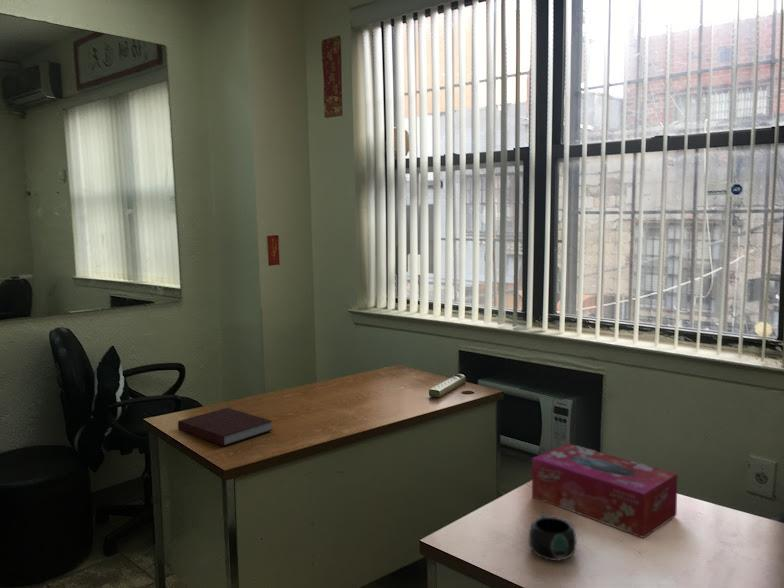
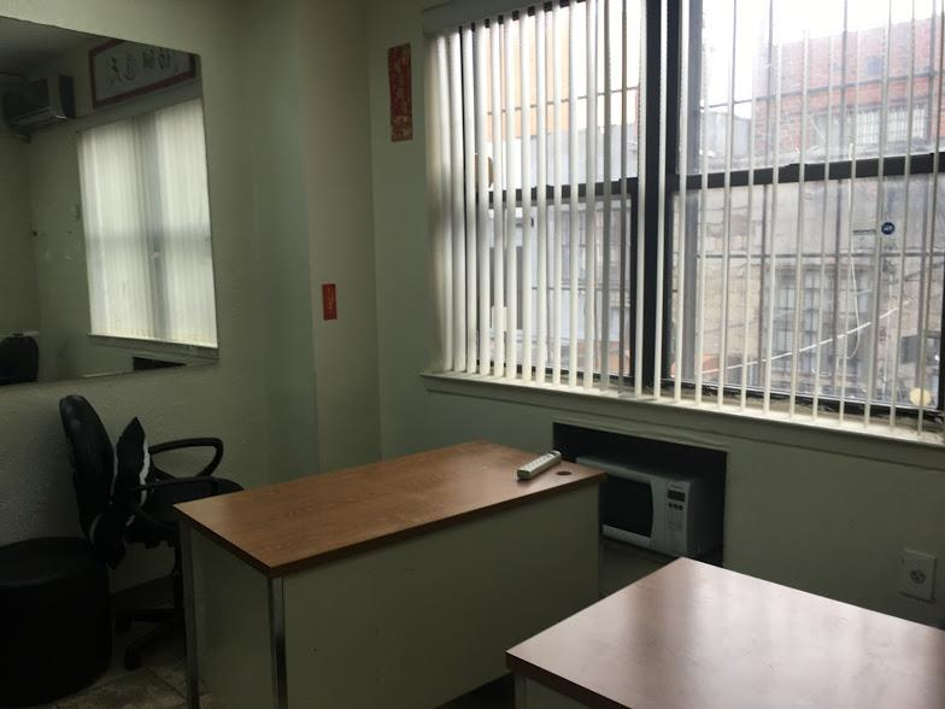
- notebook (225, 425)
- mug (550, 535)
- tissue box (601, 485)
